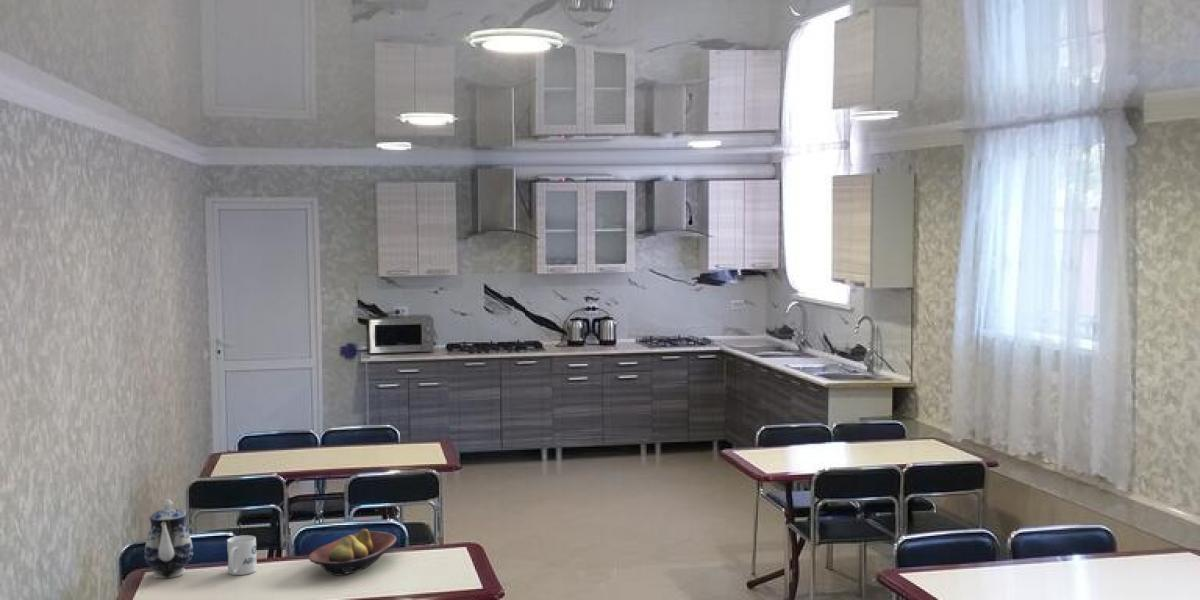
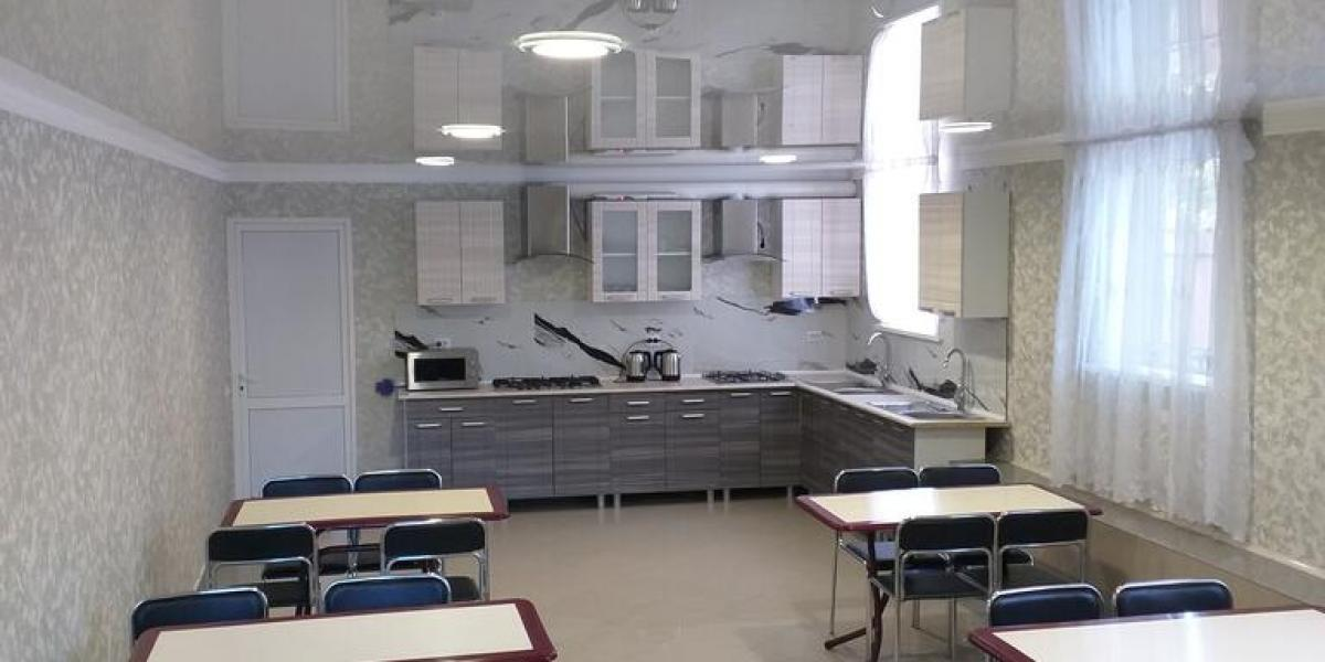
- teapot (168, 536)
- fruit bowl (354, 548)
- mug (239, 556)
